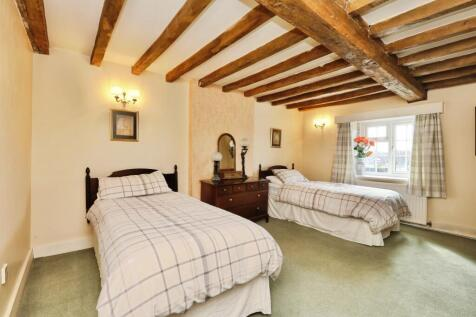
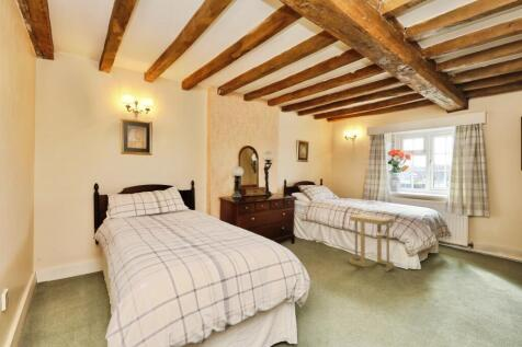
+ side table (364, 241)
